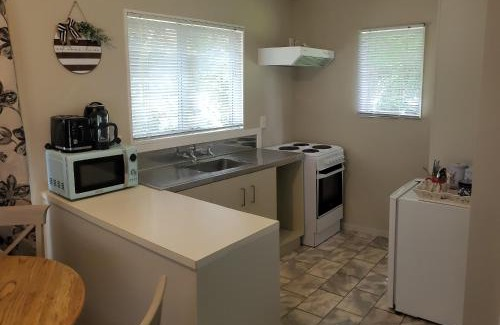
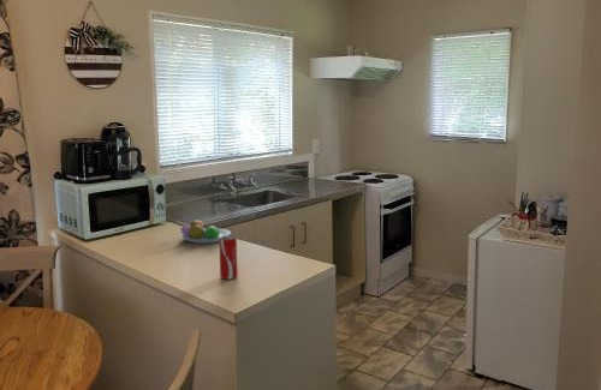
+ beverage can (227, 257)
+ fruit bowl (206, 229)
